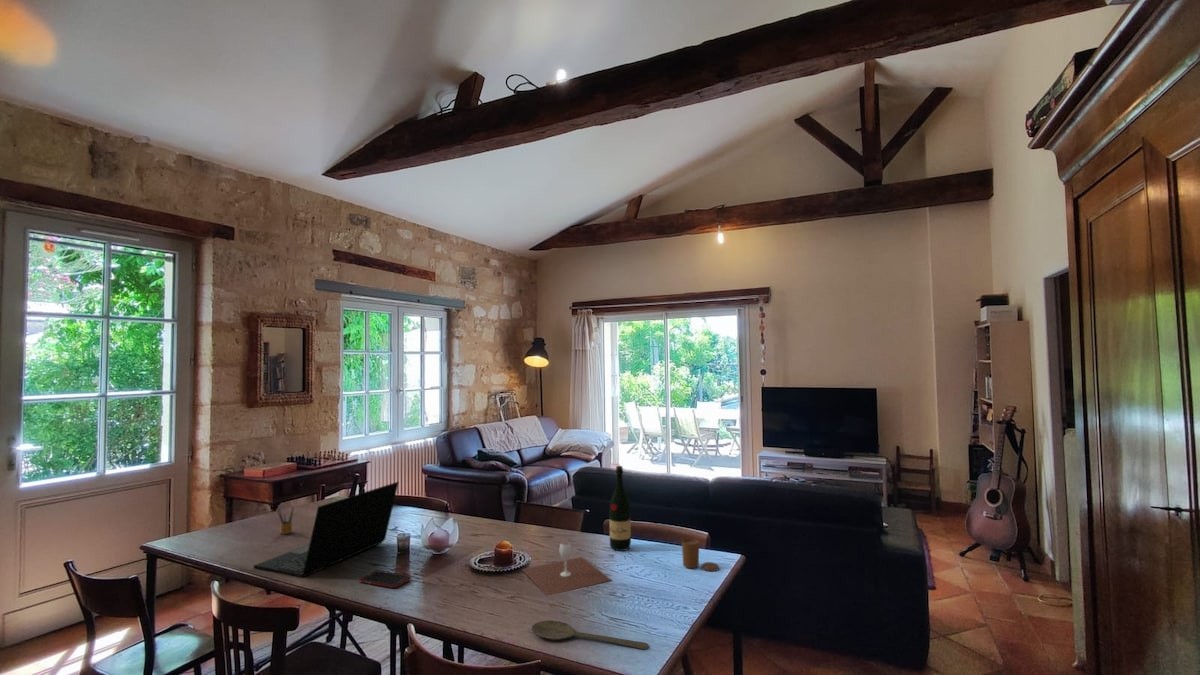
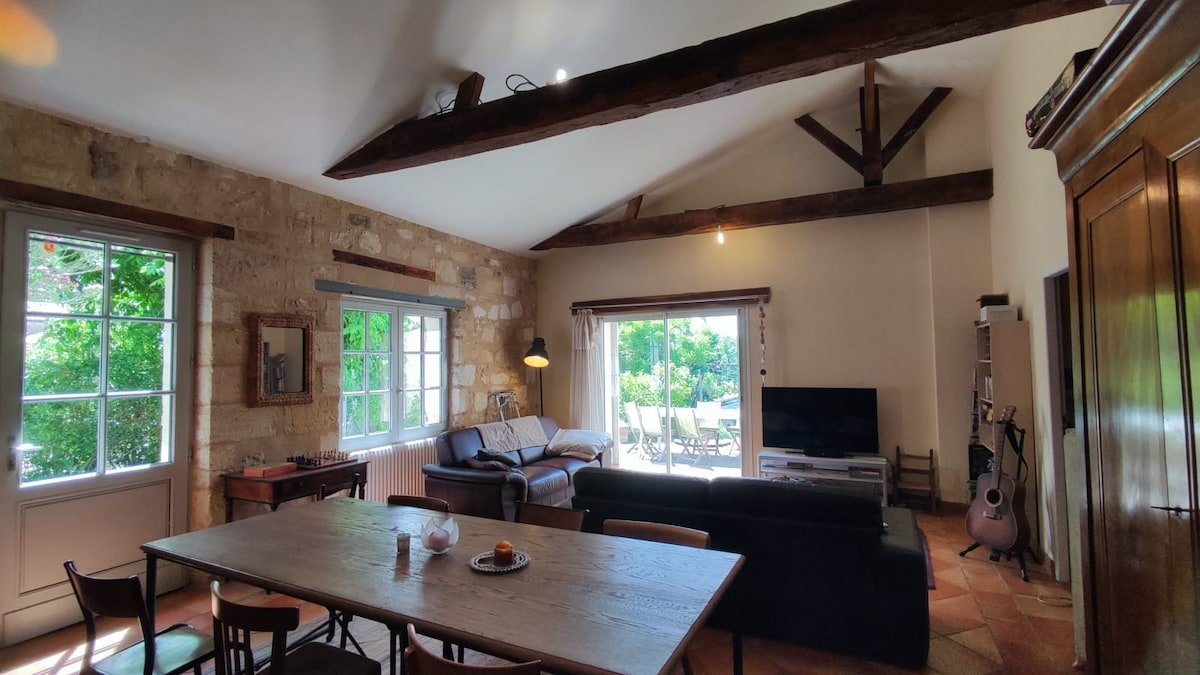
- laptop (330, 522)
- pencil box (285, 520)
- cell phone (385, 579)
- wine glass (565, 559)
- candle (698, 554)
- wine bottle (619, 506)
- wooden spoon (588, 635)
